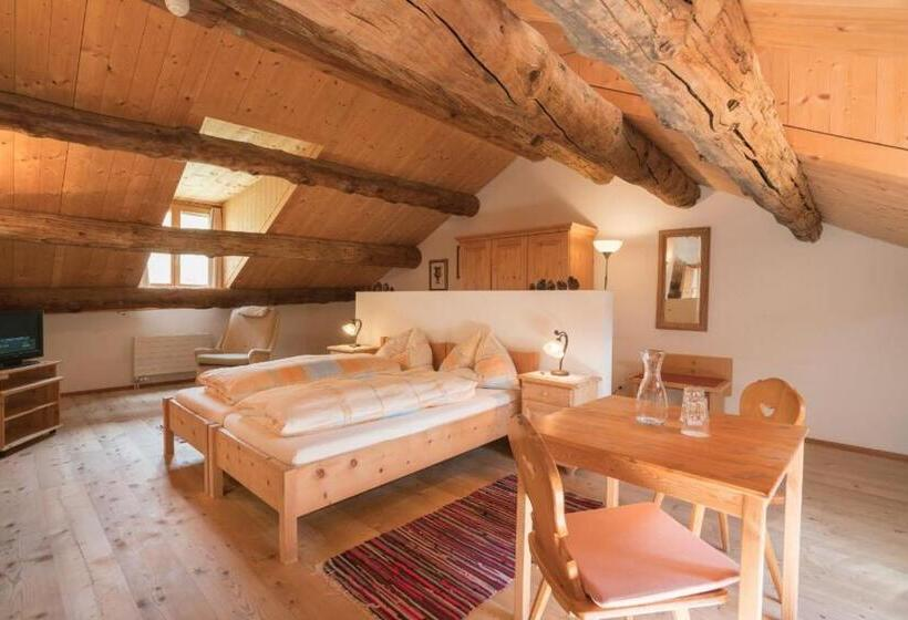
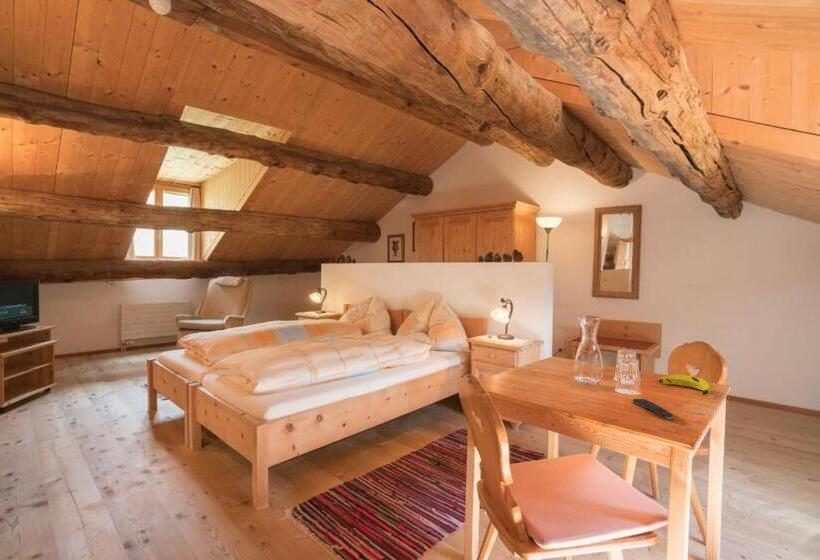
+ banana (684, 383)
+ remote control (653, 408)
